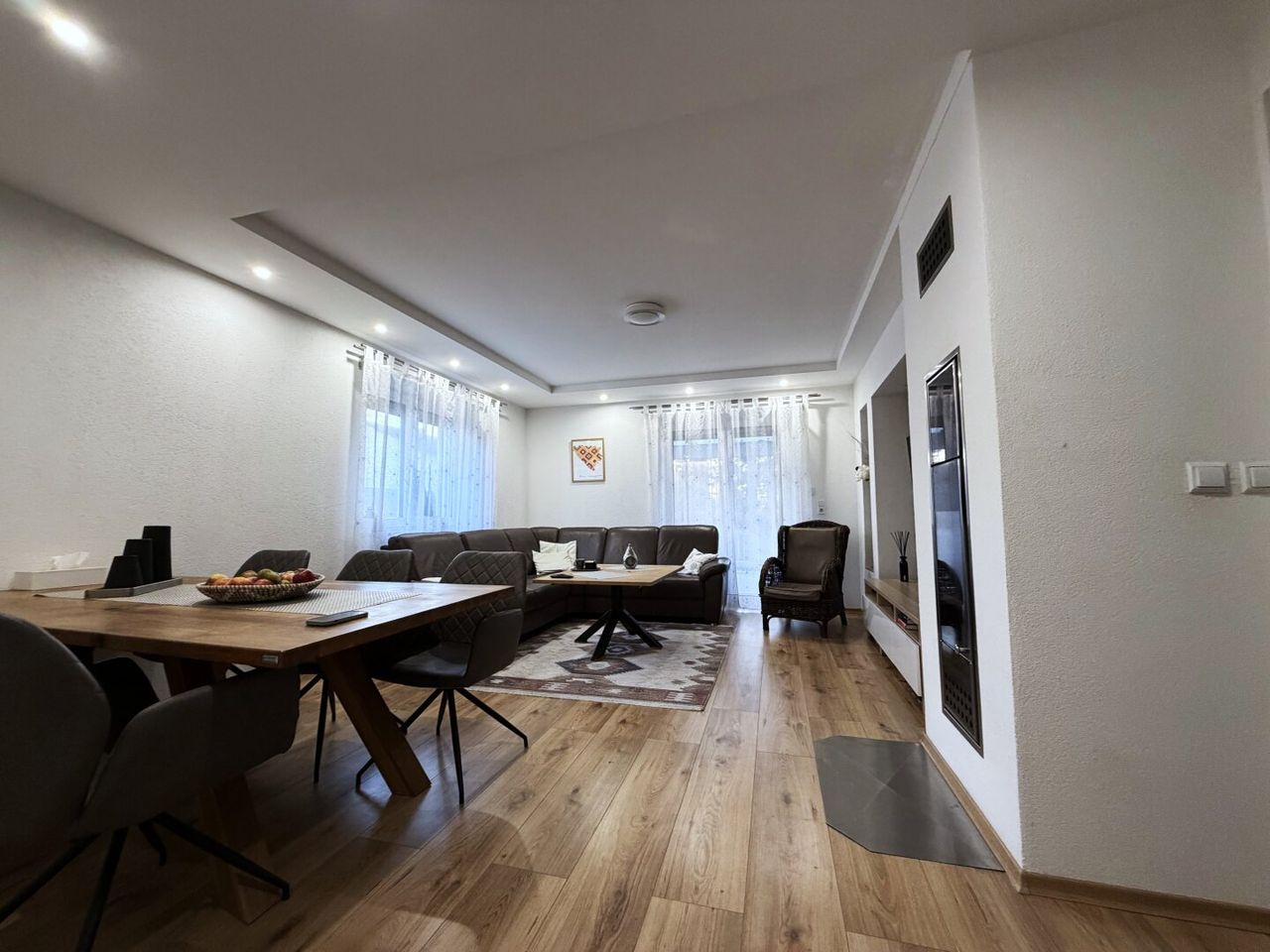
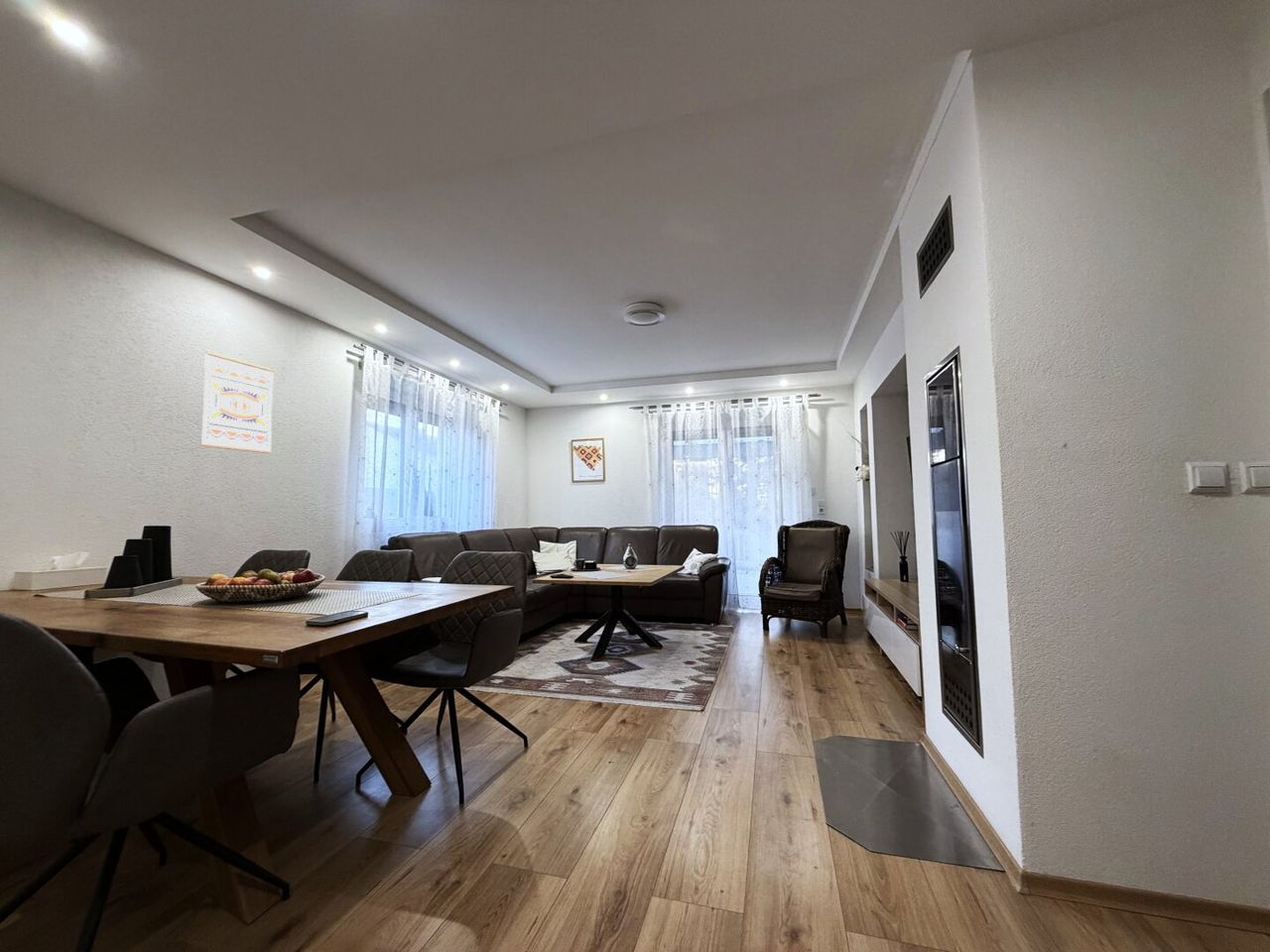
+ wall art (239, 405)
